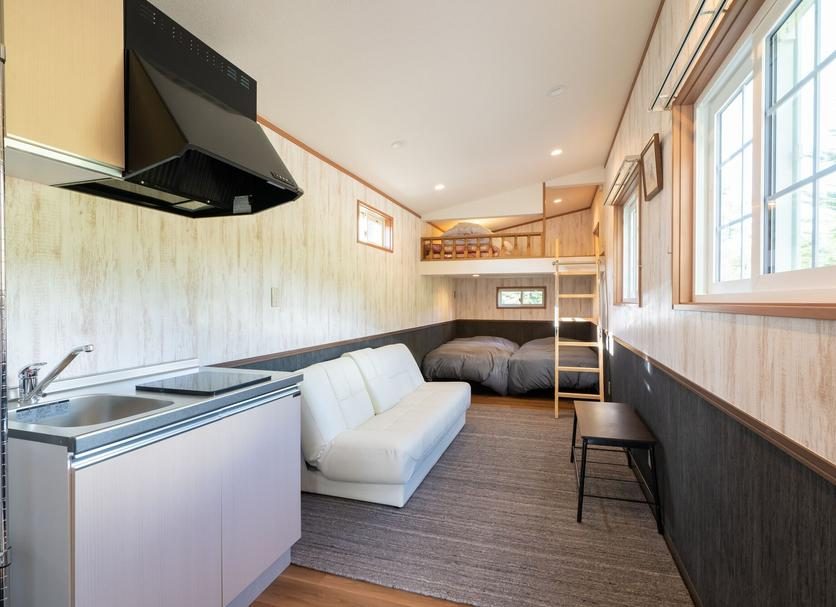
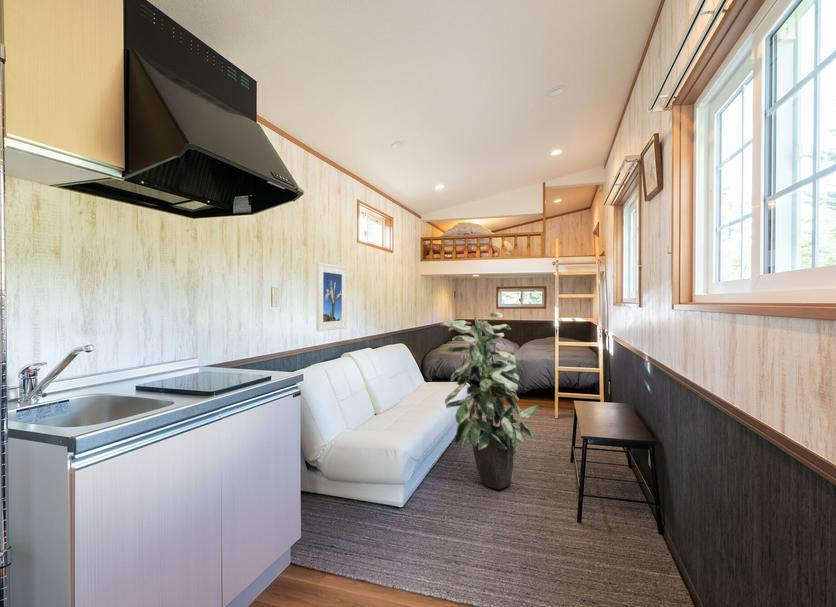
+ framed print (332, 297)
+ indoor plant (486, 398)
